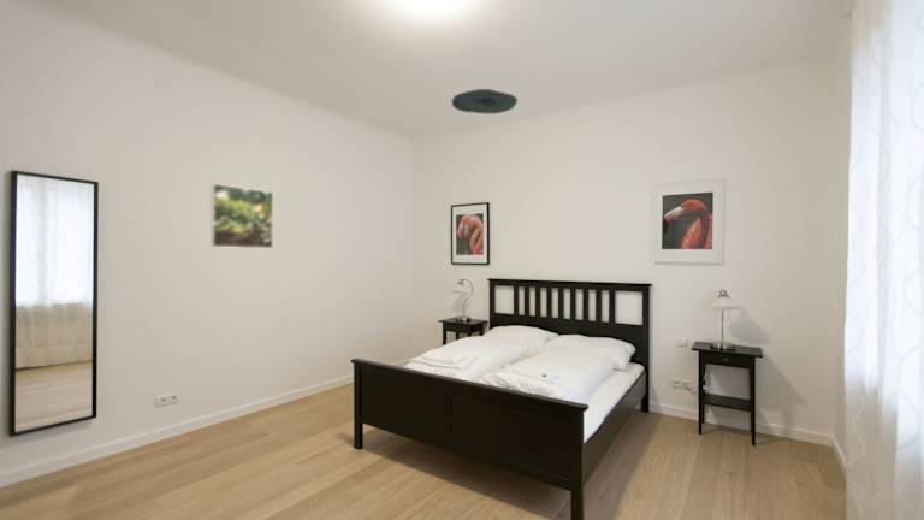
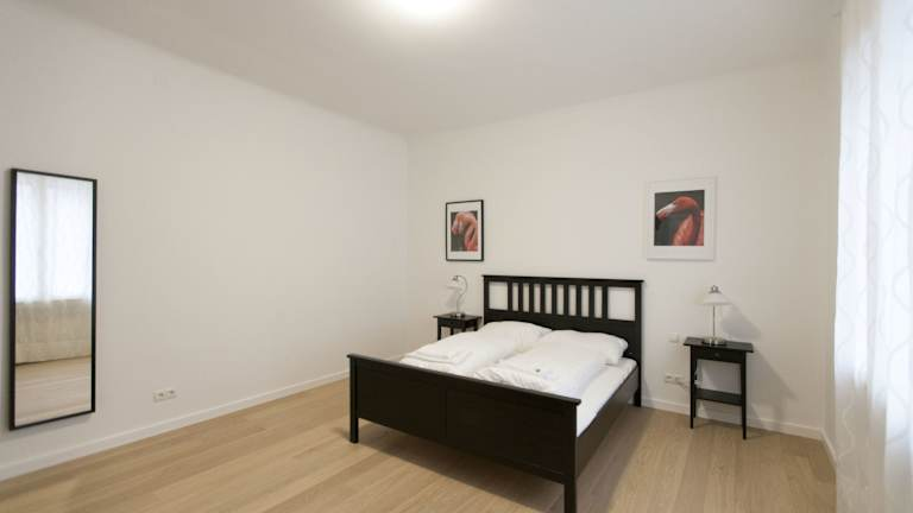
- ceiling light (484, 101)
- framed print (243, 218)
